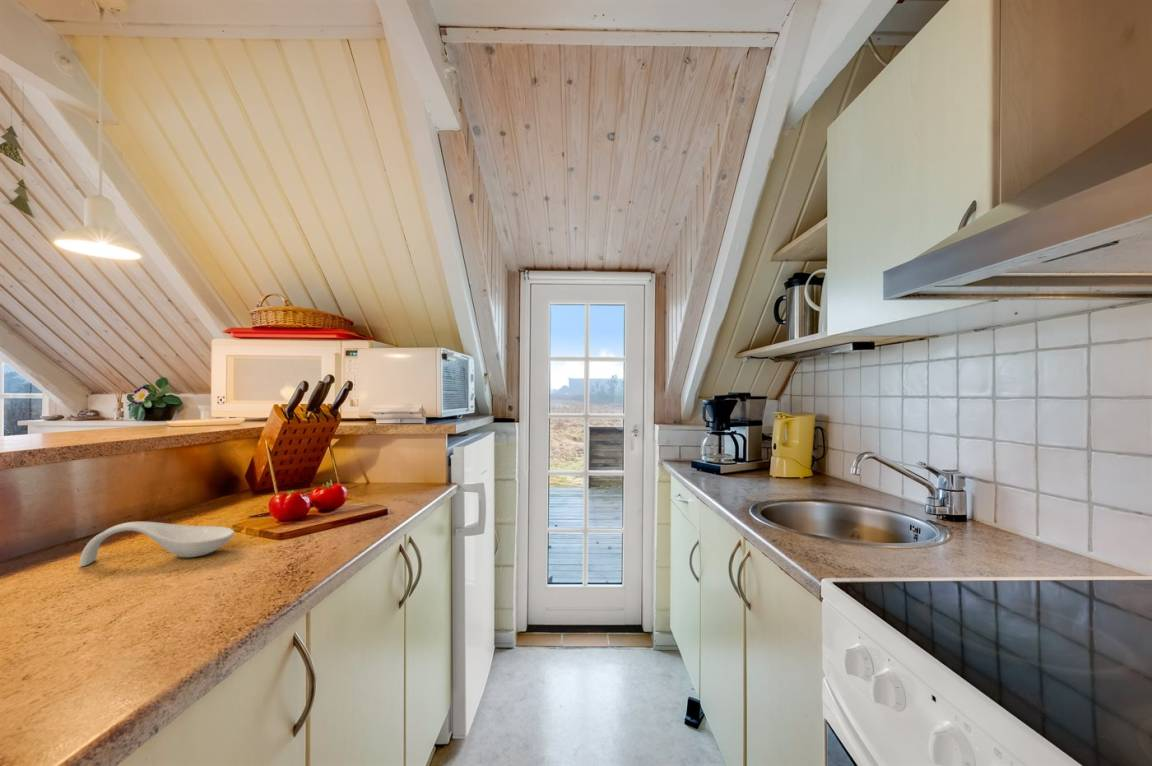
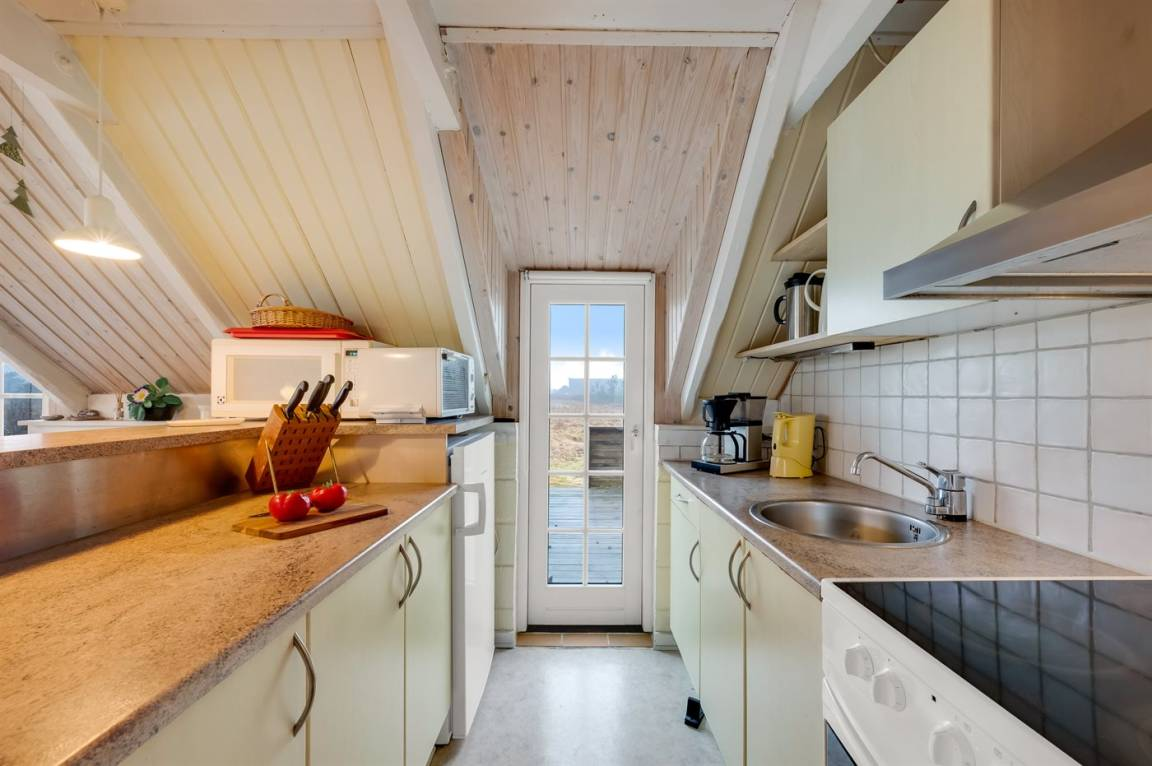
- spoon rest (162, 538)
